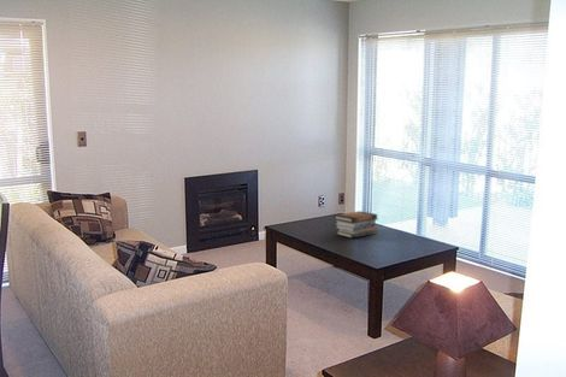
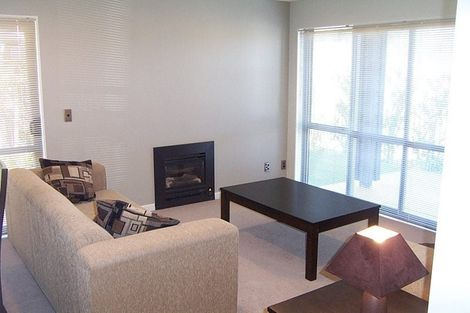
- book stack (355, 224)
